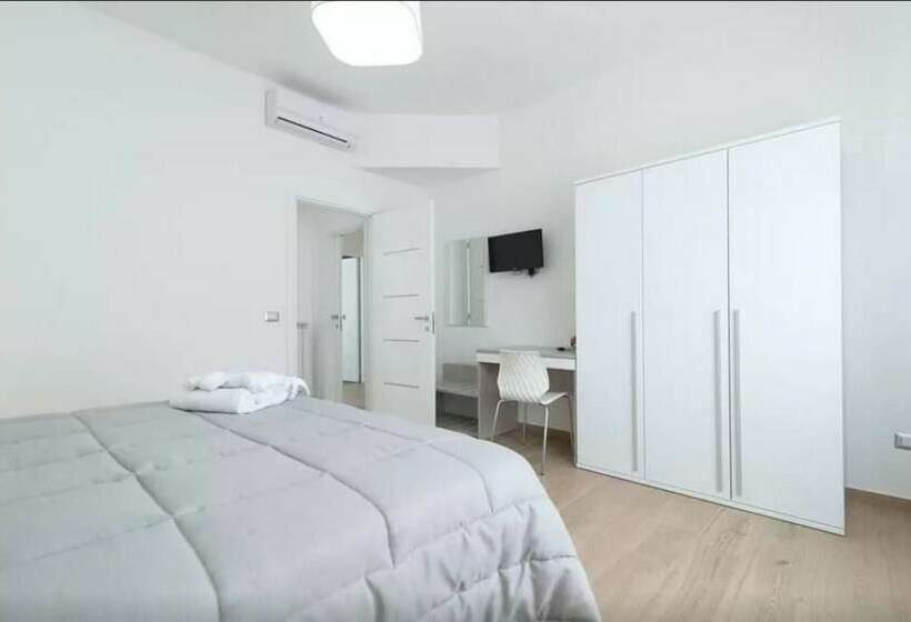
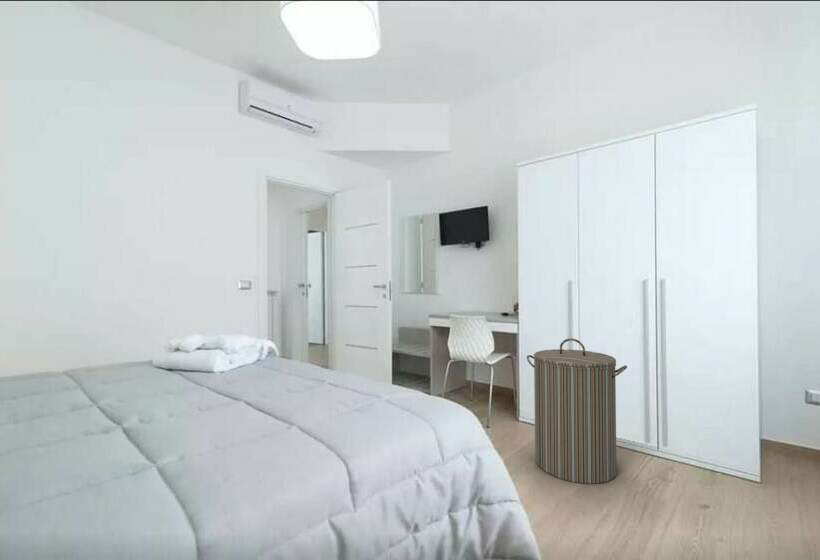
+ laundry hamper (573, 401)
